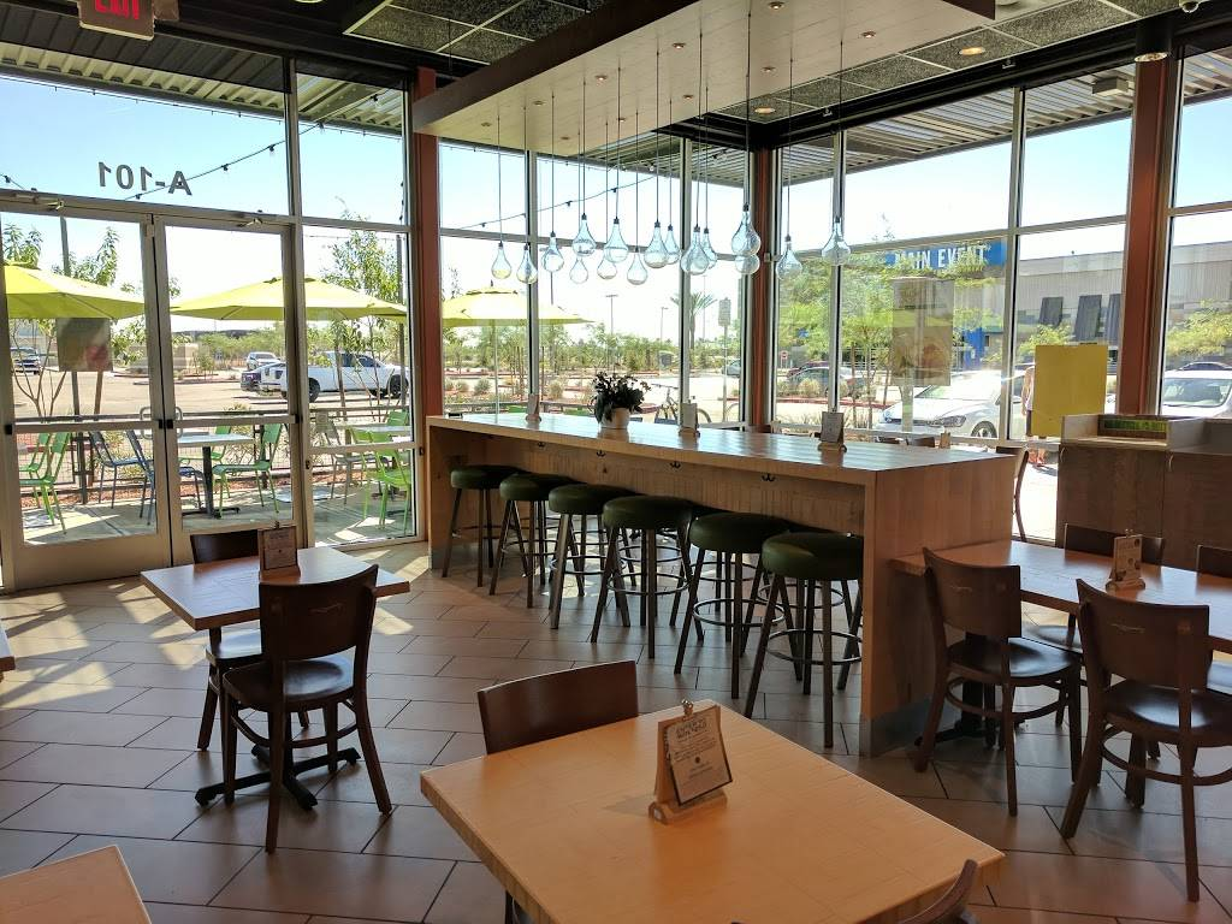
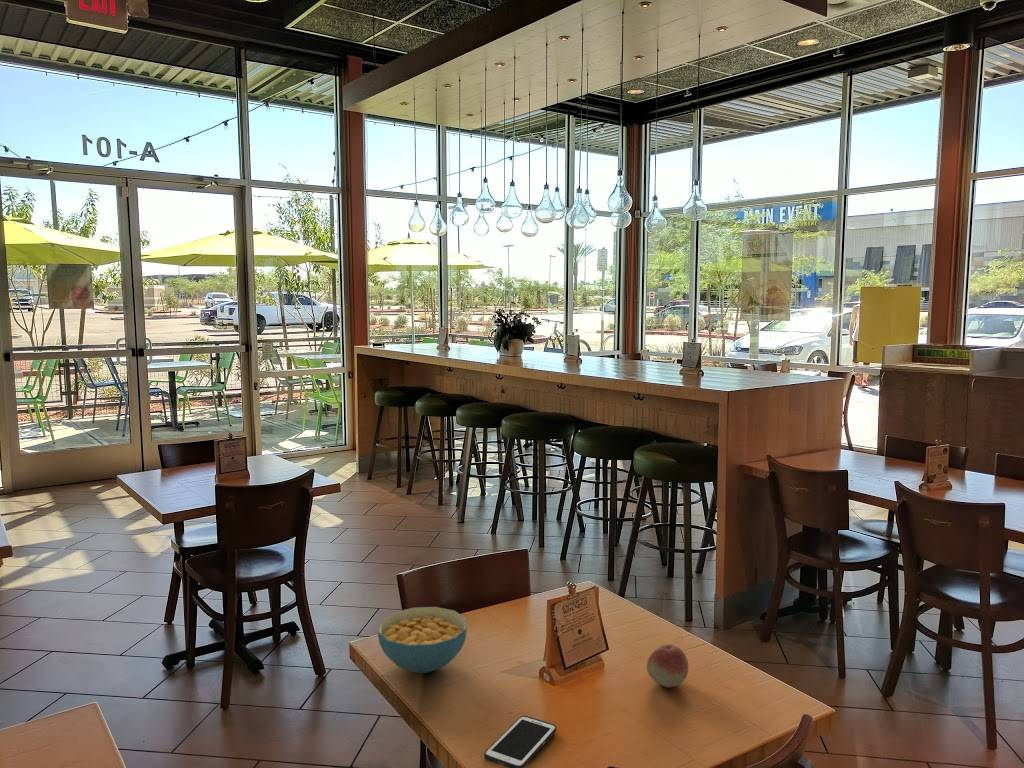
+ fruit (666, 665)
+ cereal bowl (423, 645)
+ cell phone (521, 741)
